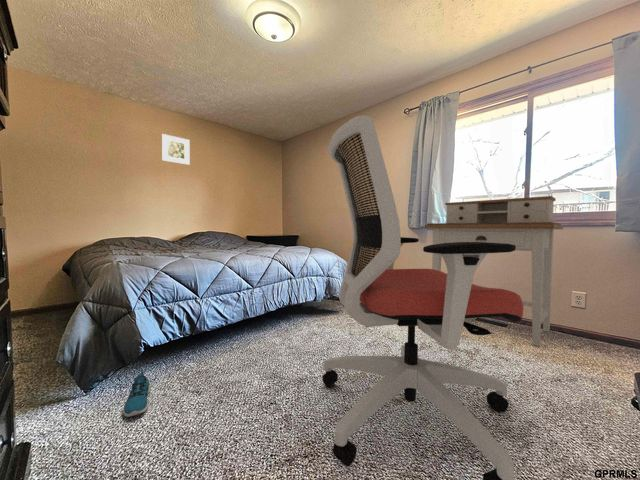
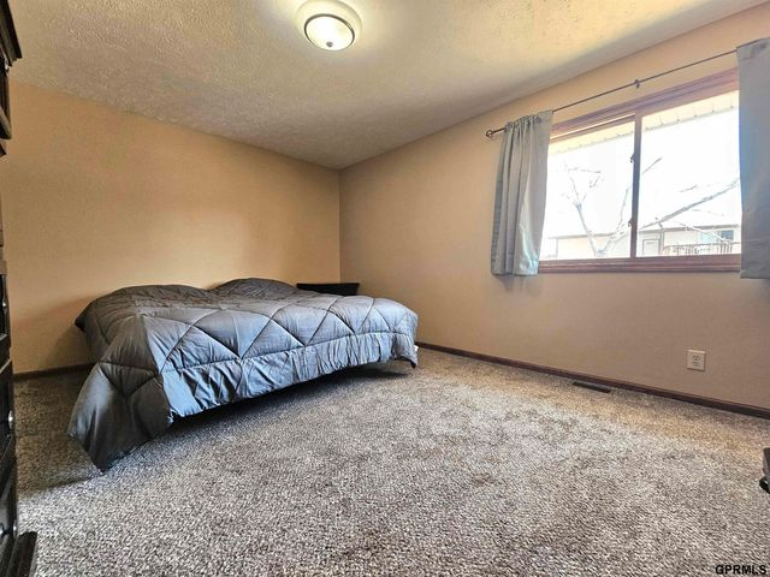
- desk (489, 242)
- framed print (176, 149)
- office chair (420, 279)
- shoe (137, 390)
